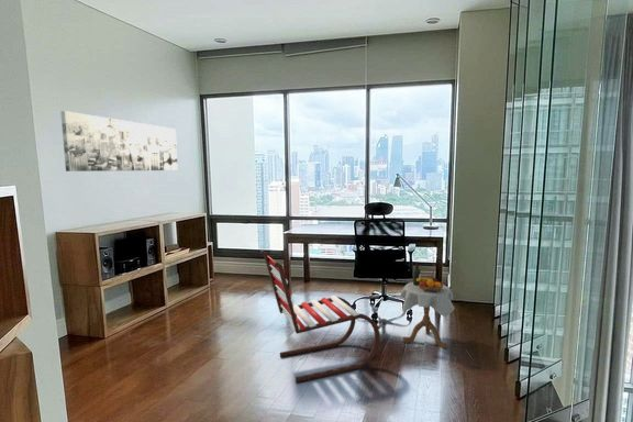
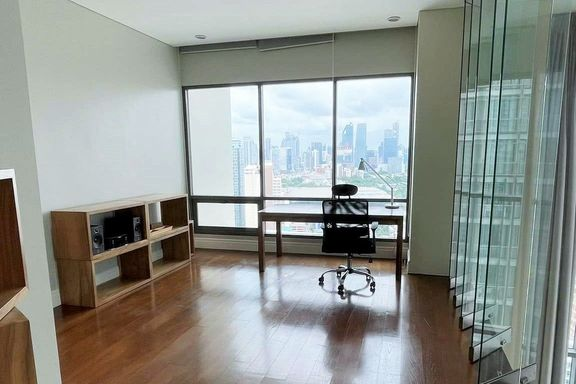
- wall art (130, 146)
- side table (426, 303)
- lounge chair (319, 307)
